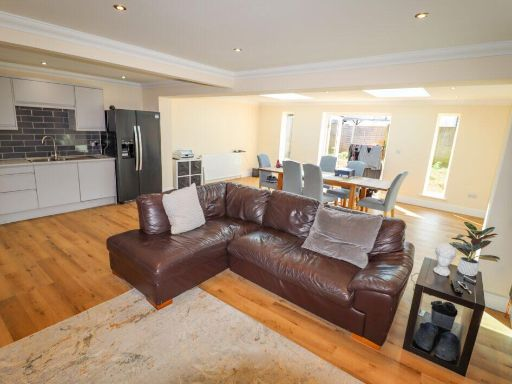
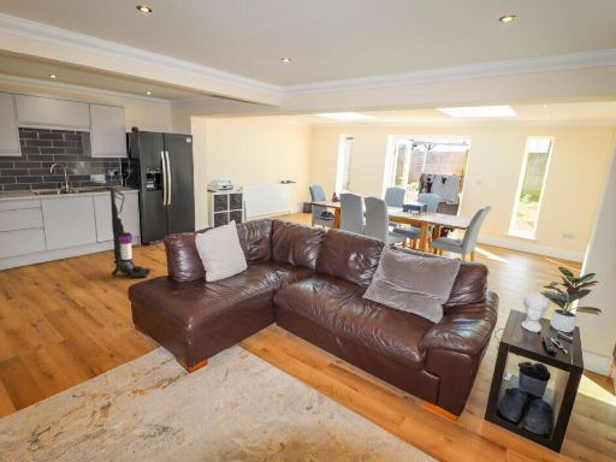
+ vacuum cleaner (128, 233)
